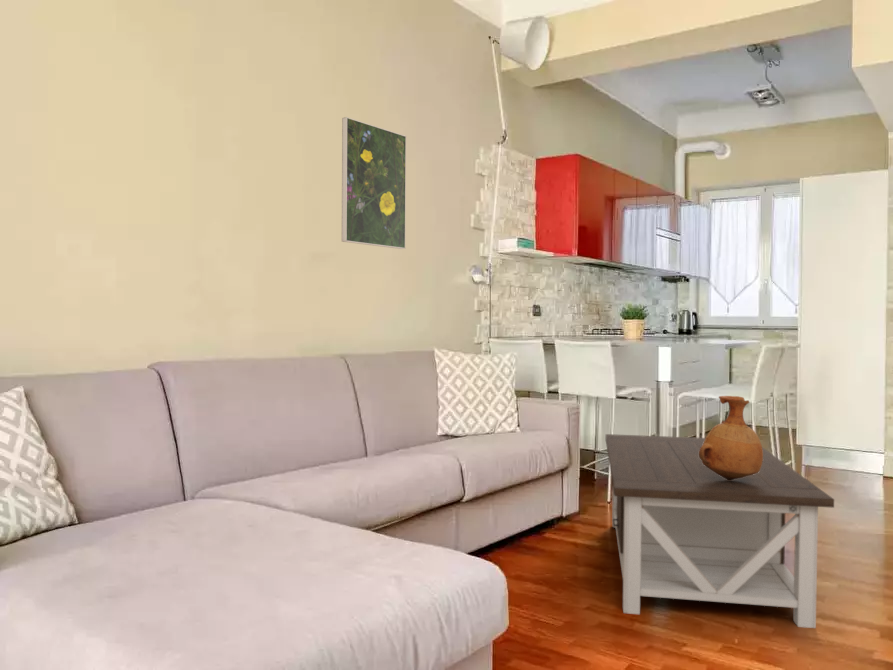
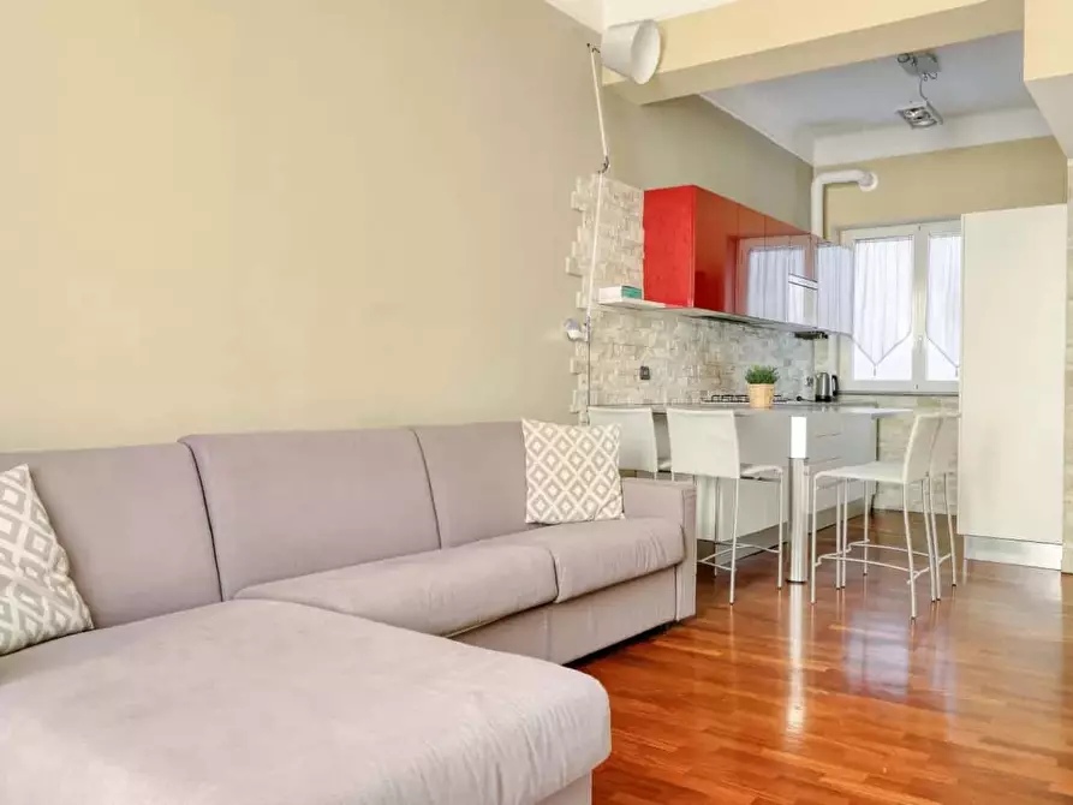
- coffee table (694, 512)
- vase (730, 438)
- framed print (375, 186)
